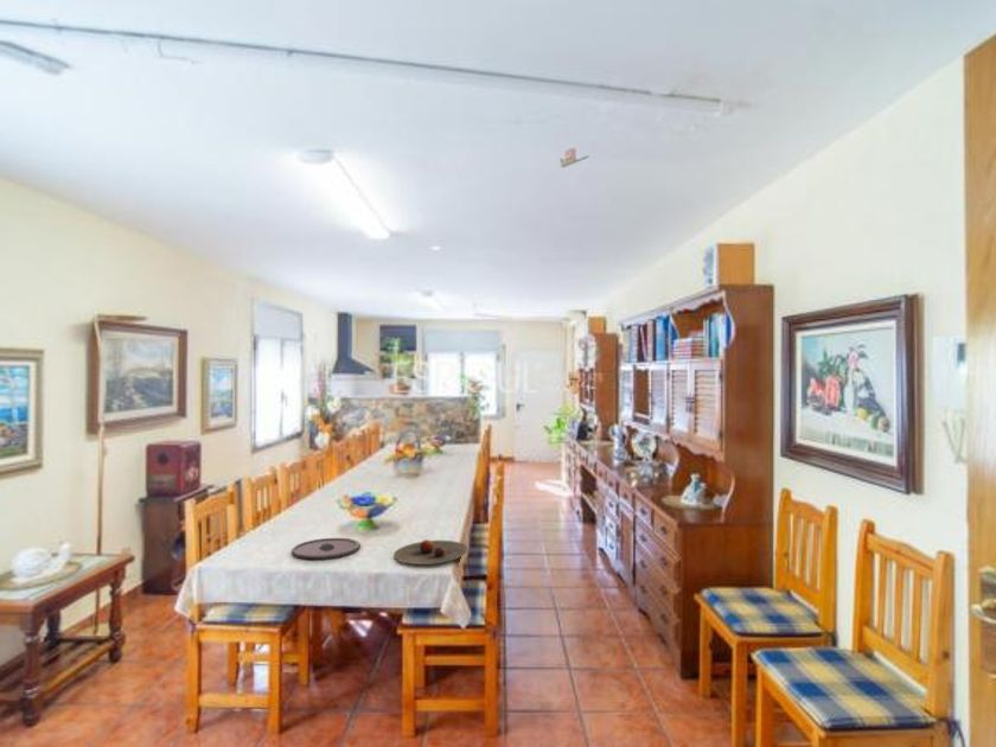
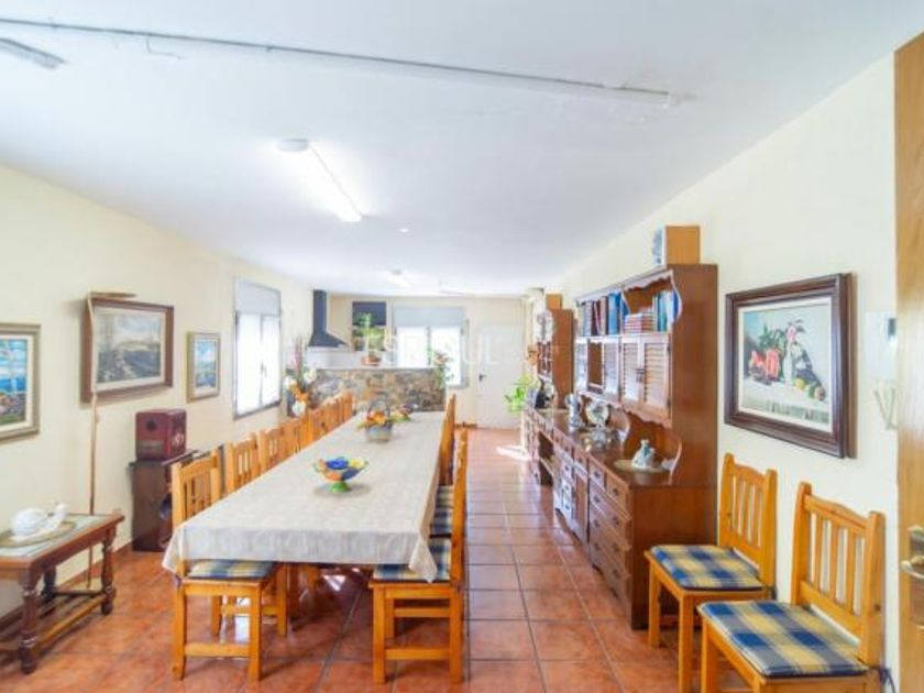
- tape dispenser (574, 154)
- plate (326, 545)
- plate (430, 548)
